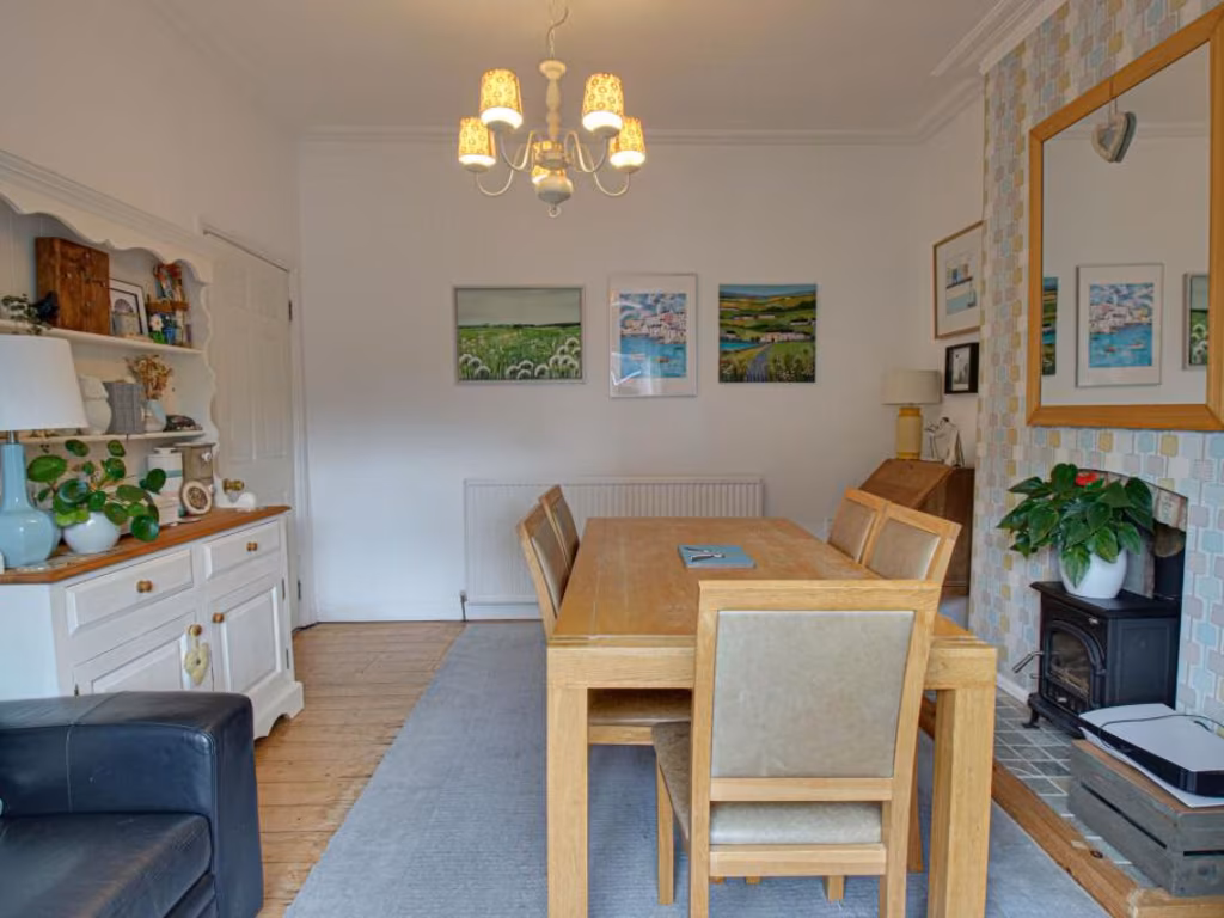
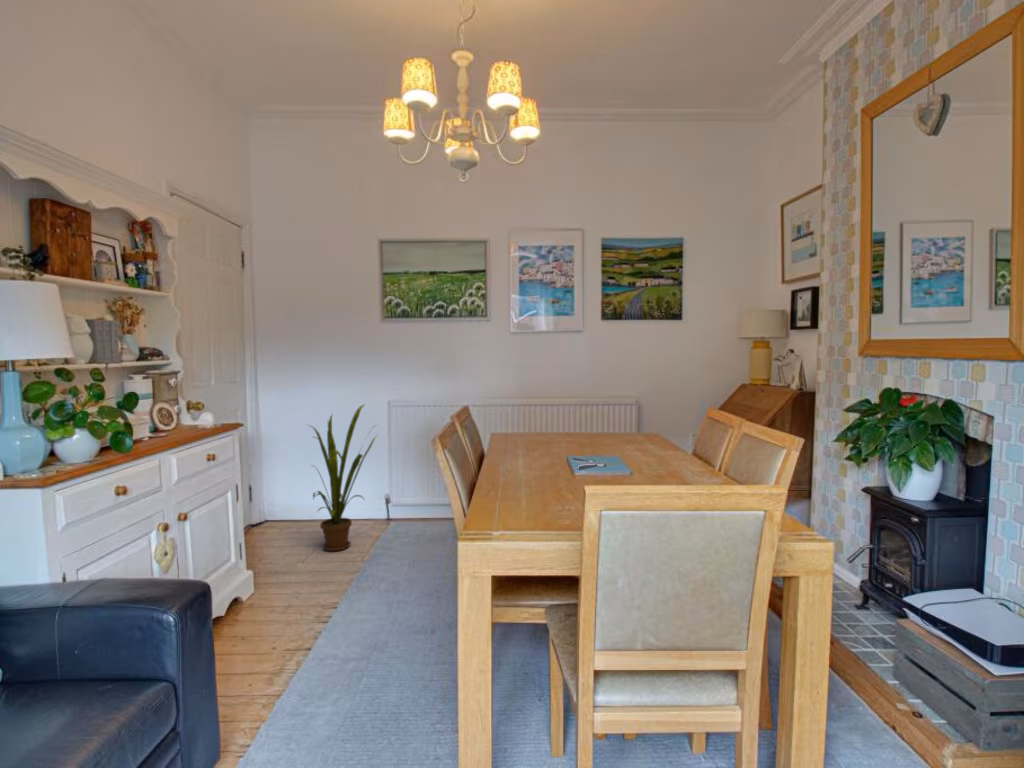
+ house plant (337, 476)
